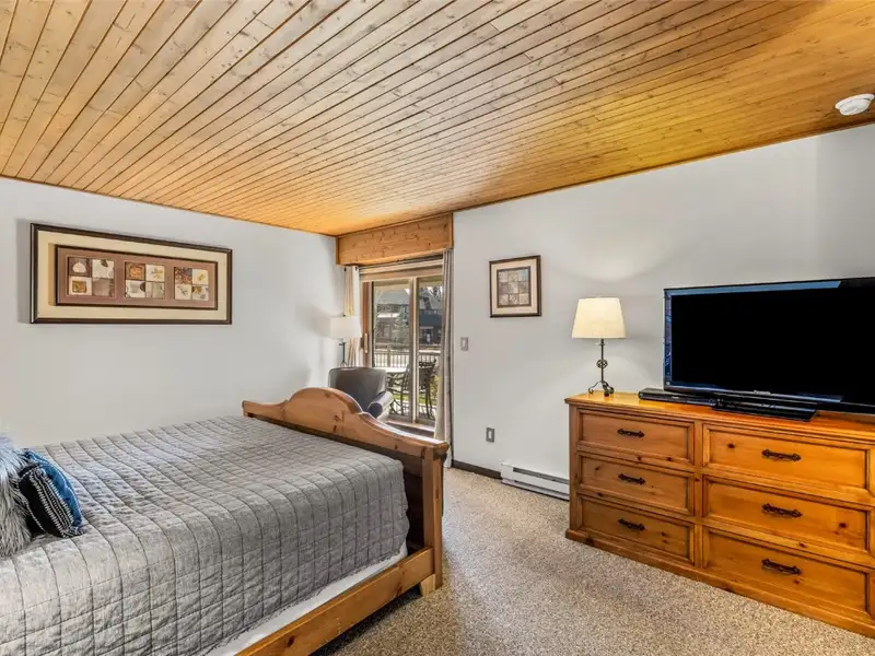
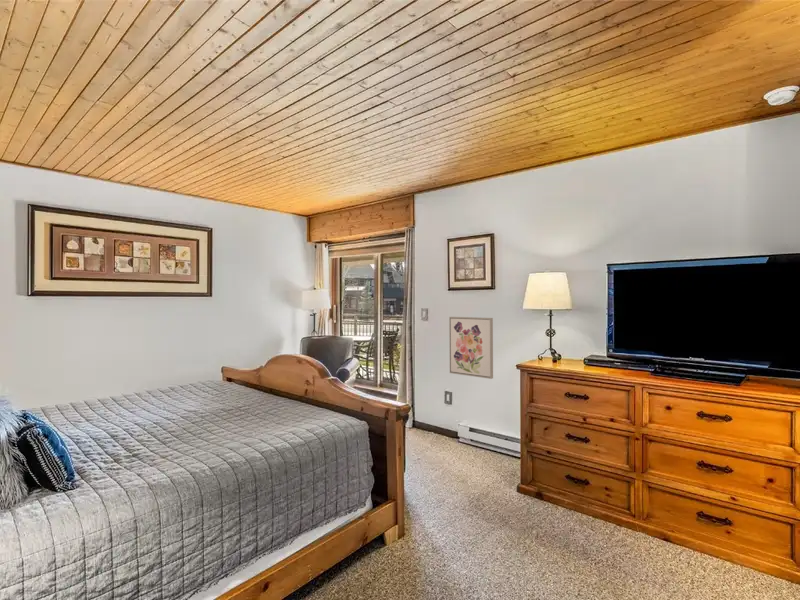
+ wall art (470, 346)
